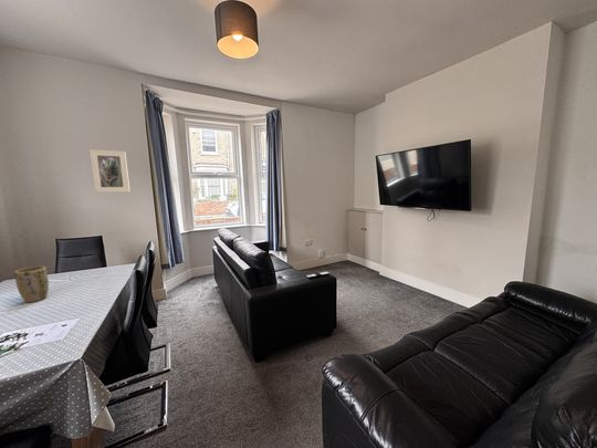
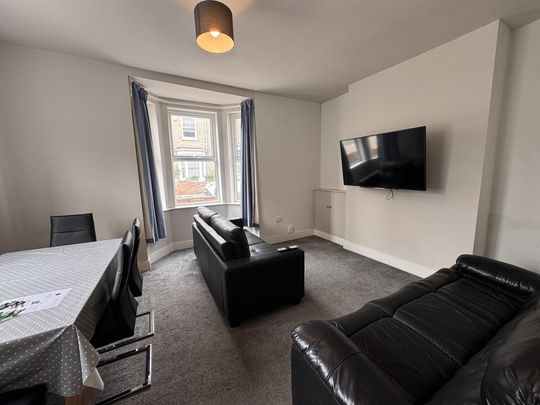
- plant pot (33, 284)
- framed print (111, 171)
